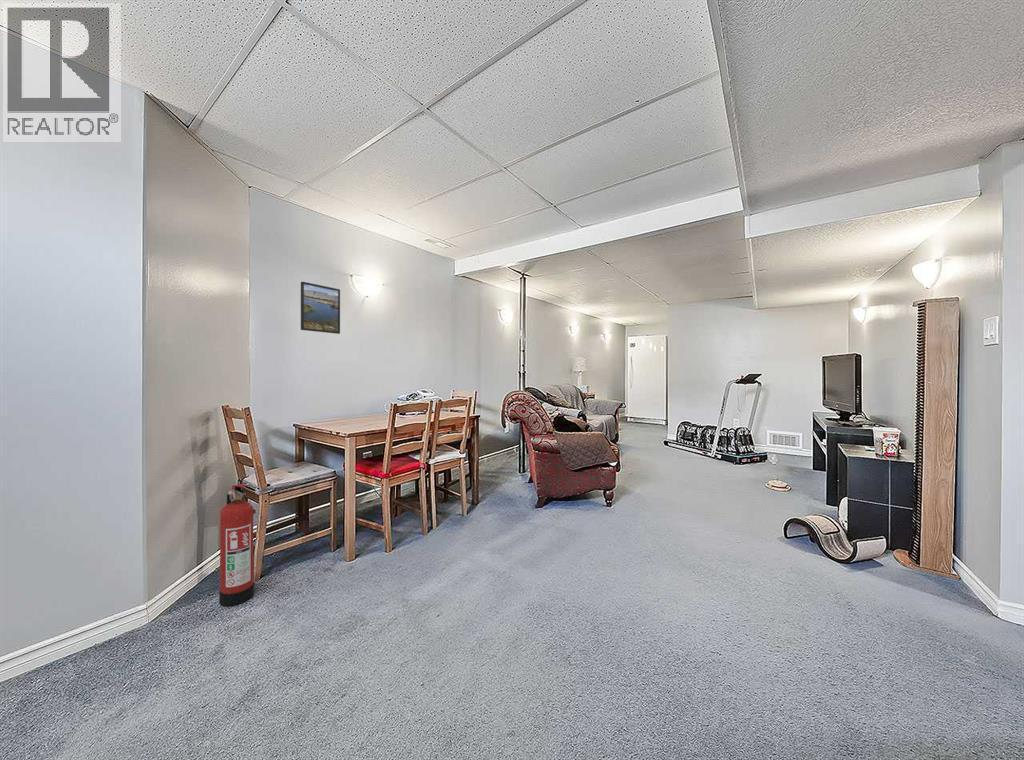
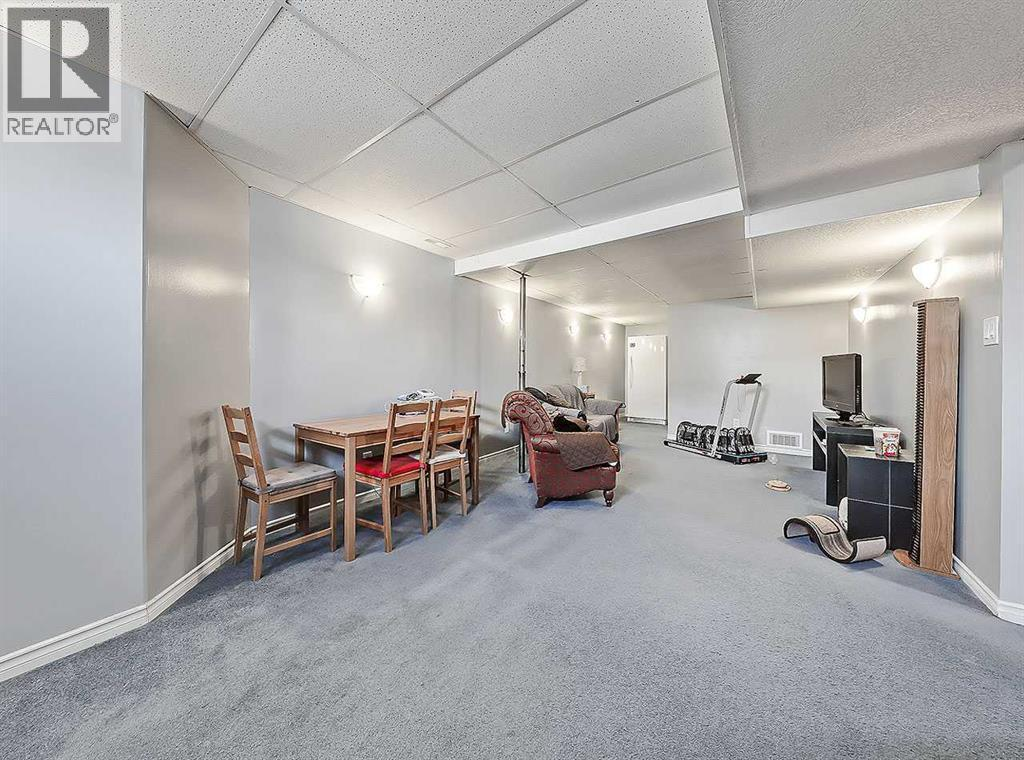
- fire extinguisher (237, 540)
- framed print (321, 308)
